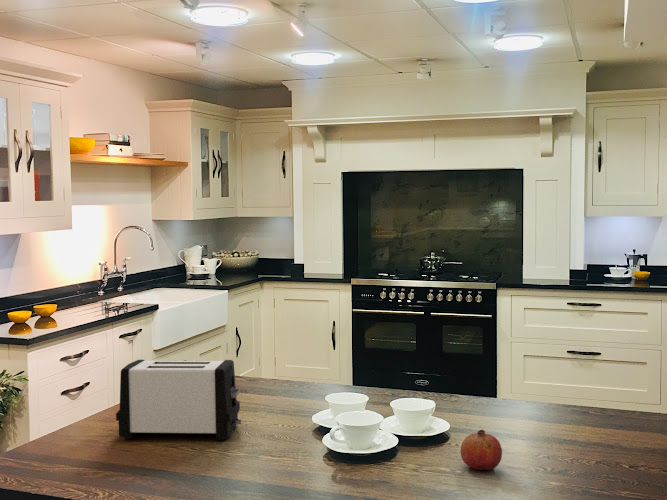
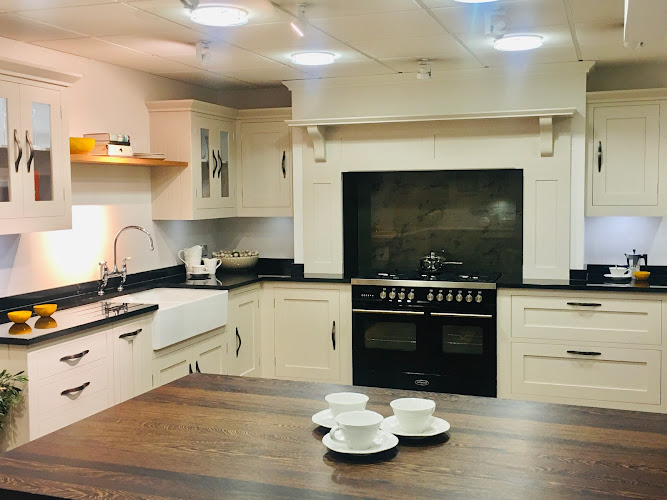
- toaster (180, 398)
- fruit (481, 450)
